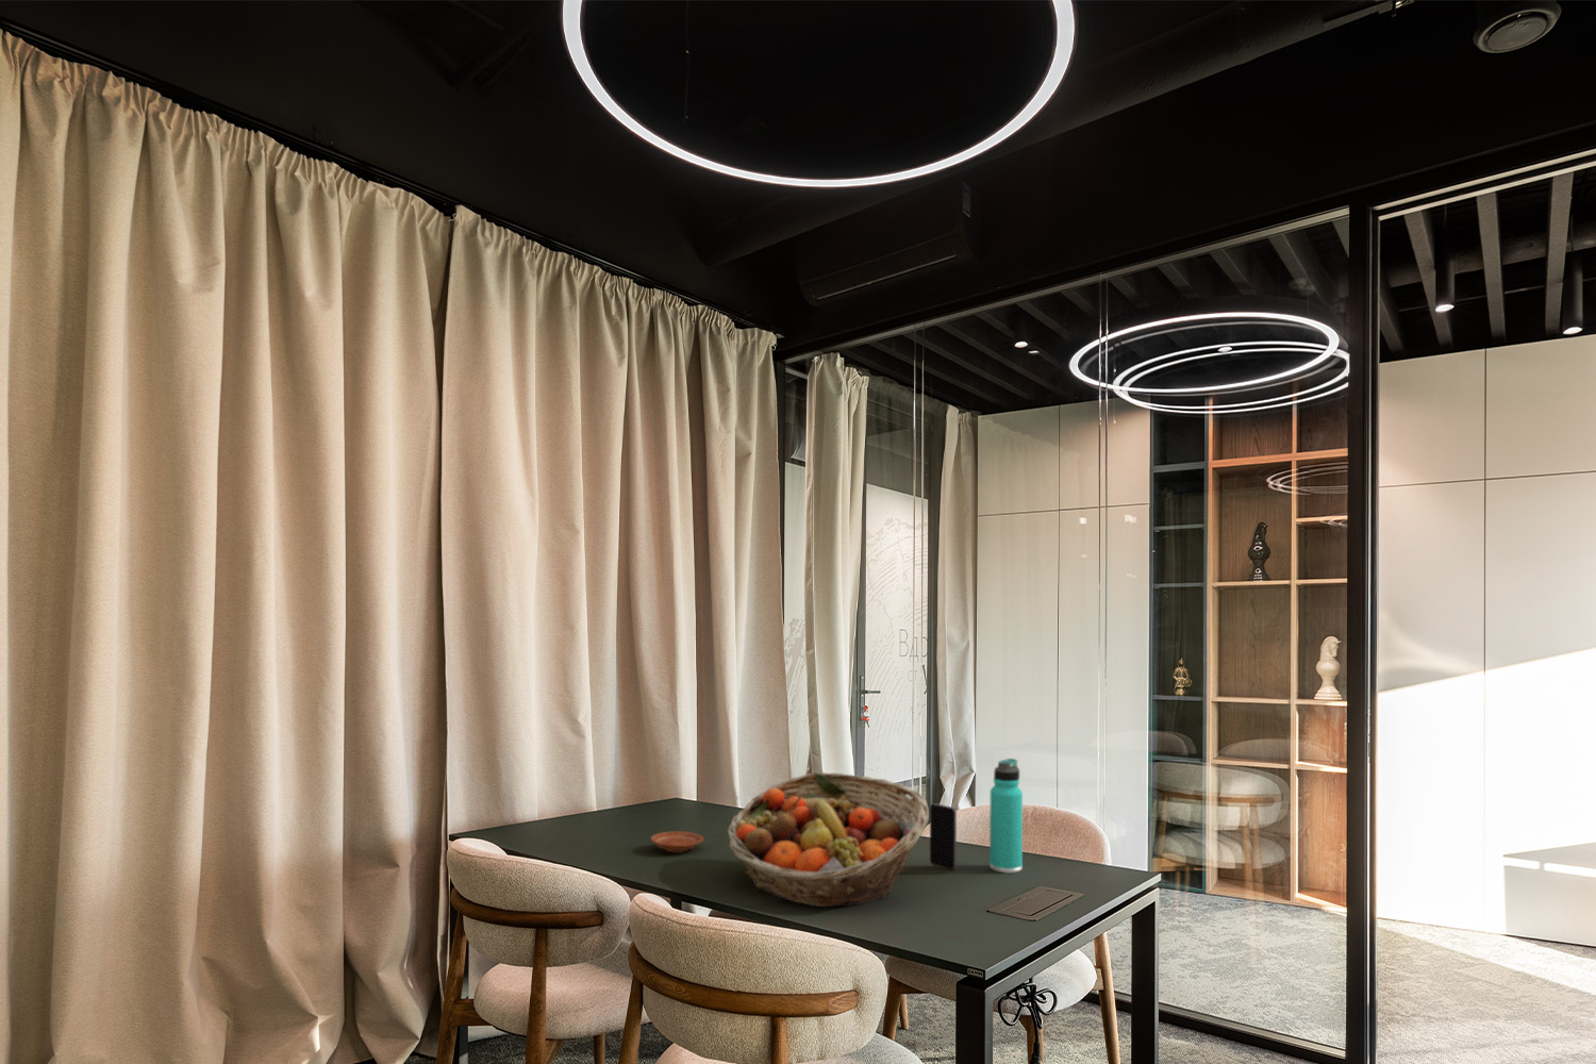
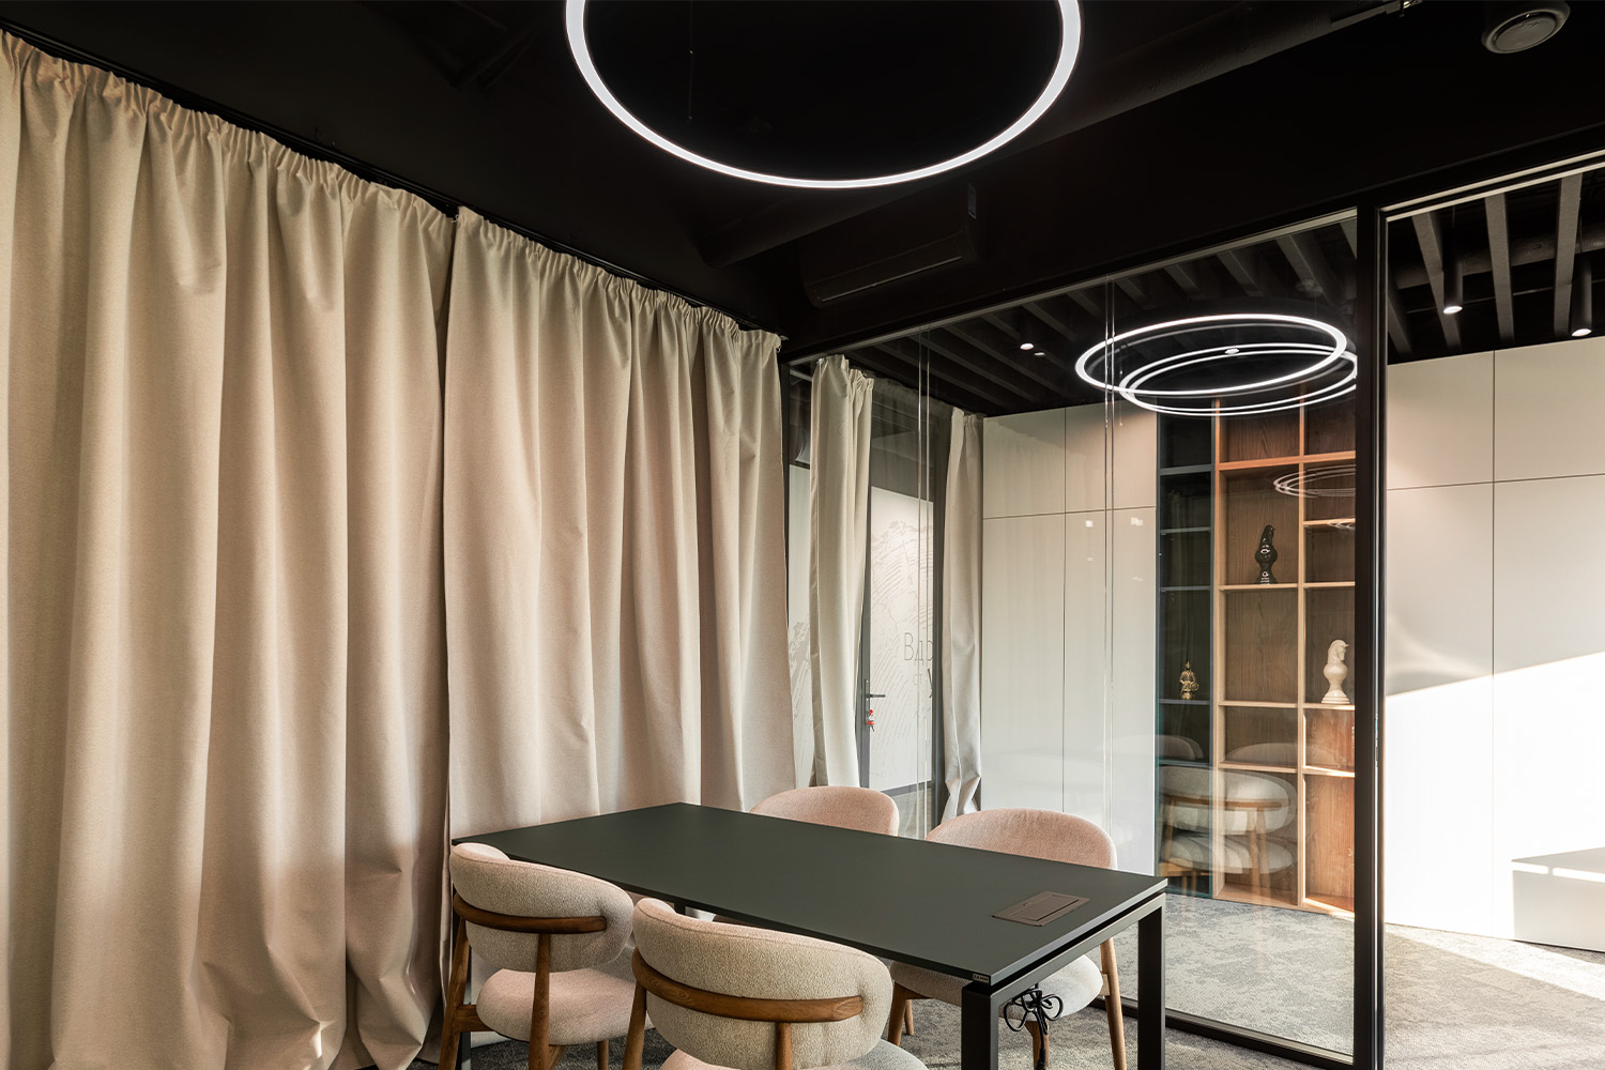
- smartphone (943, 835)
- thermos bottle (1006, 813)
- fruit basket (825, 836)
- plate (677, 843)
